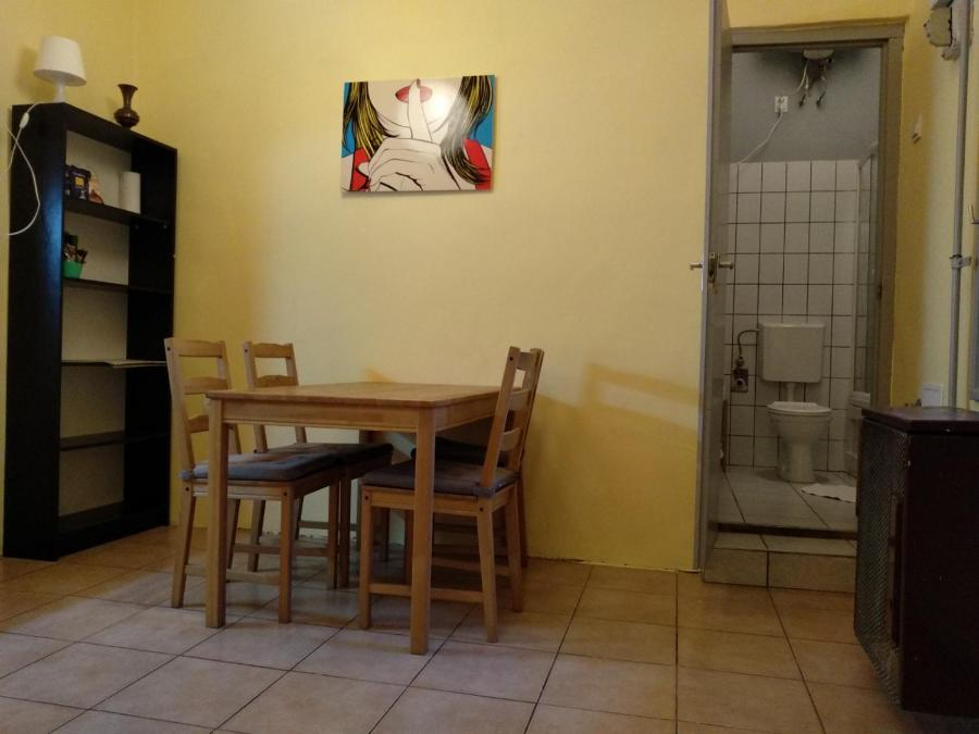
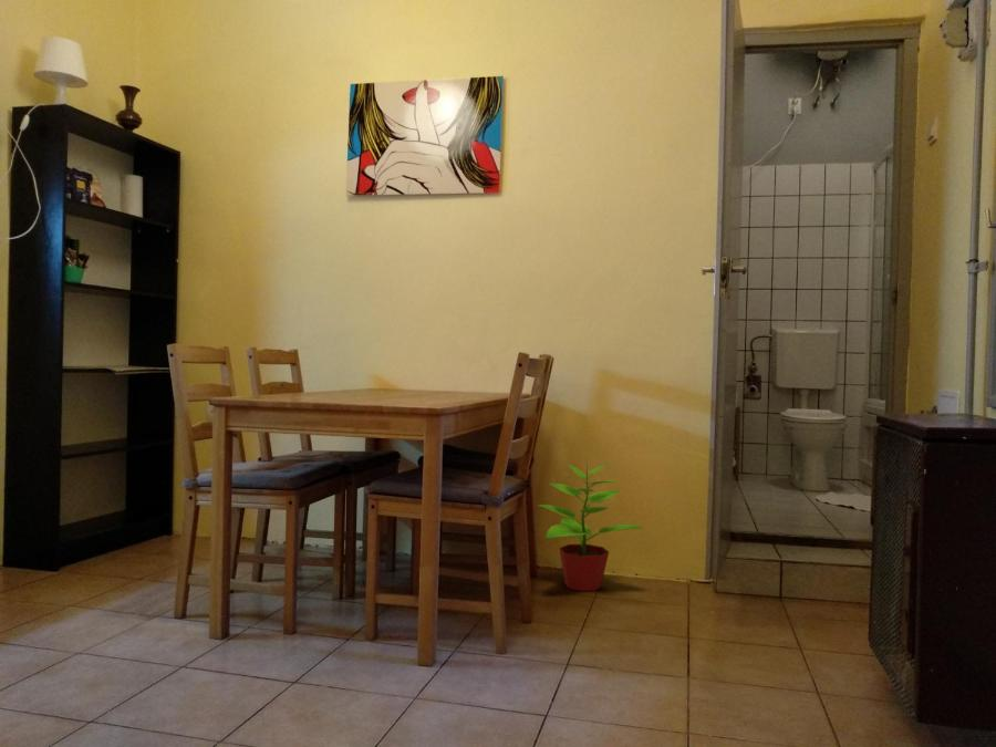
+ potted plant (587, 526)
